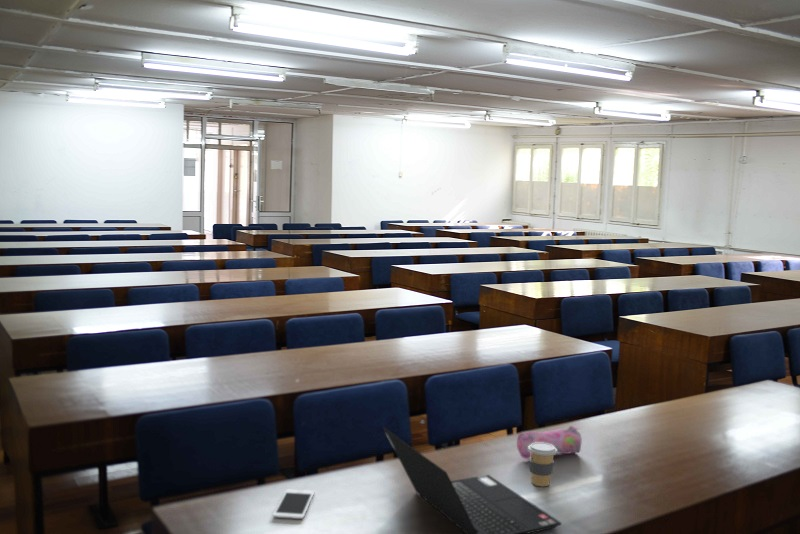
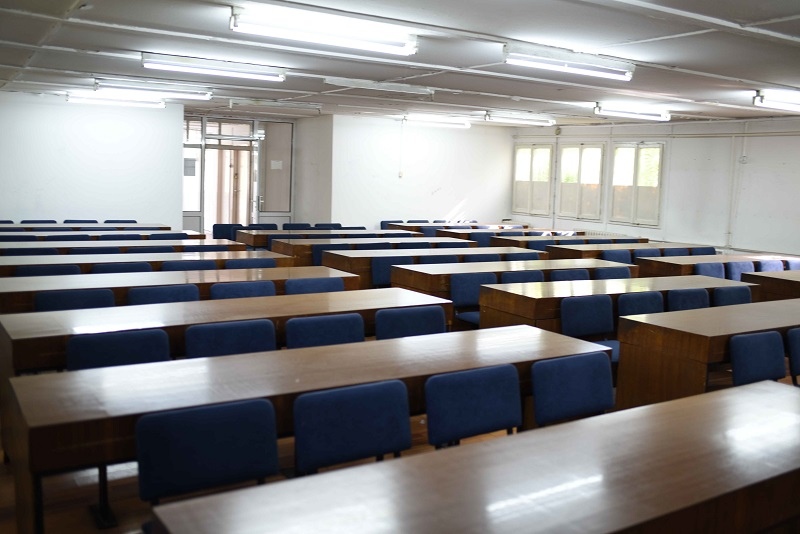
- coffee cup (541, 464)
- pencil case (550, 442)
- laptop computer (469, 478)
- cell phone (294, 503)
